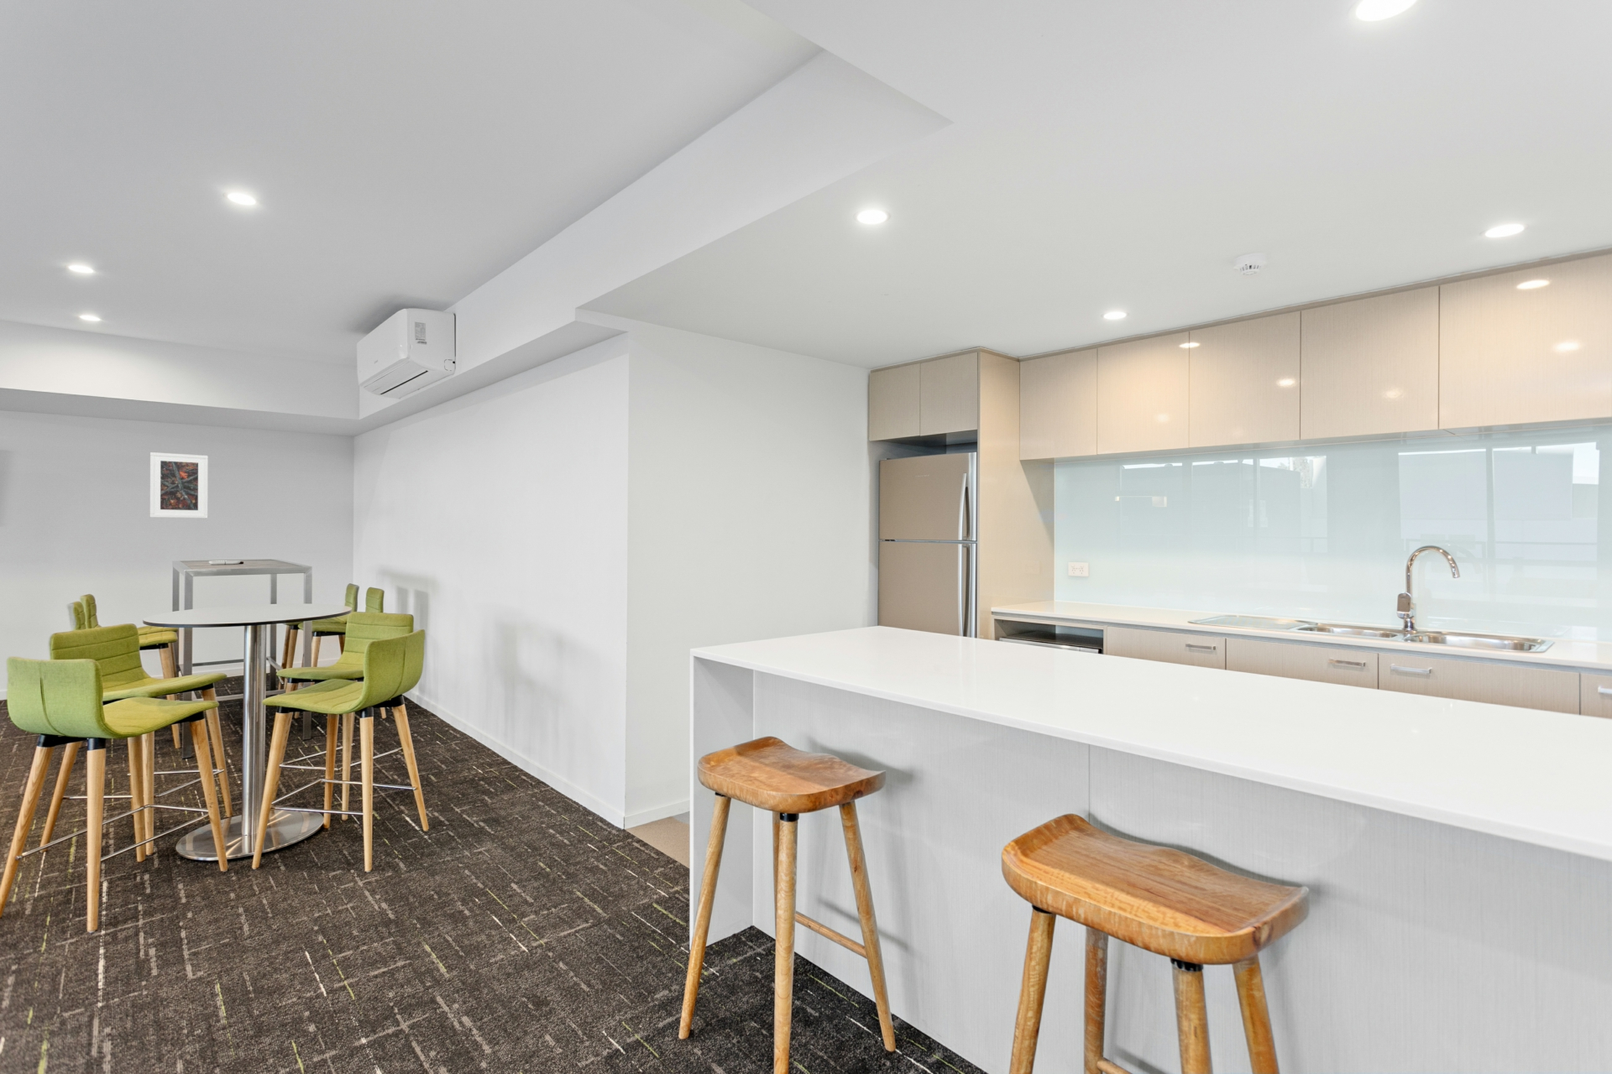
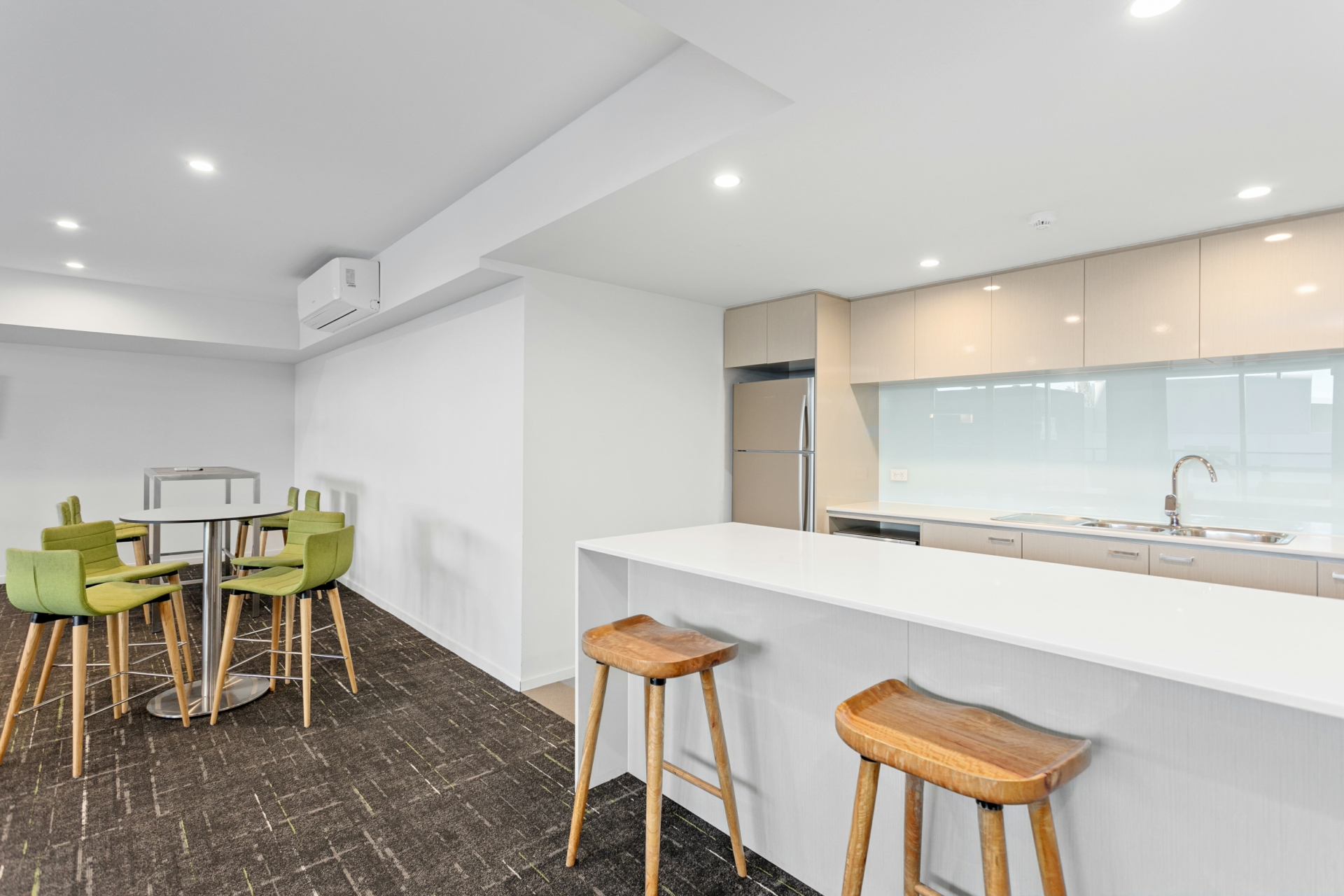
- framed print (179, 485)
